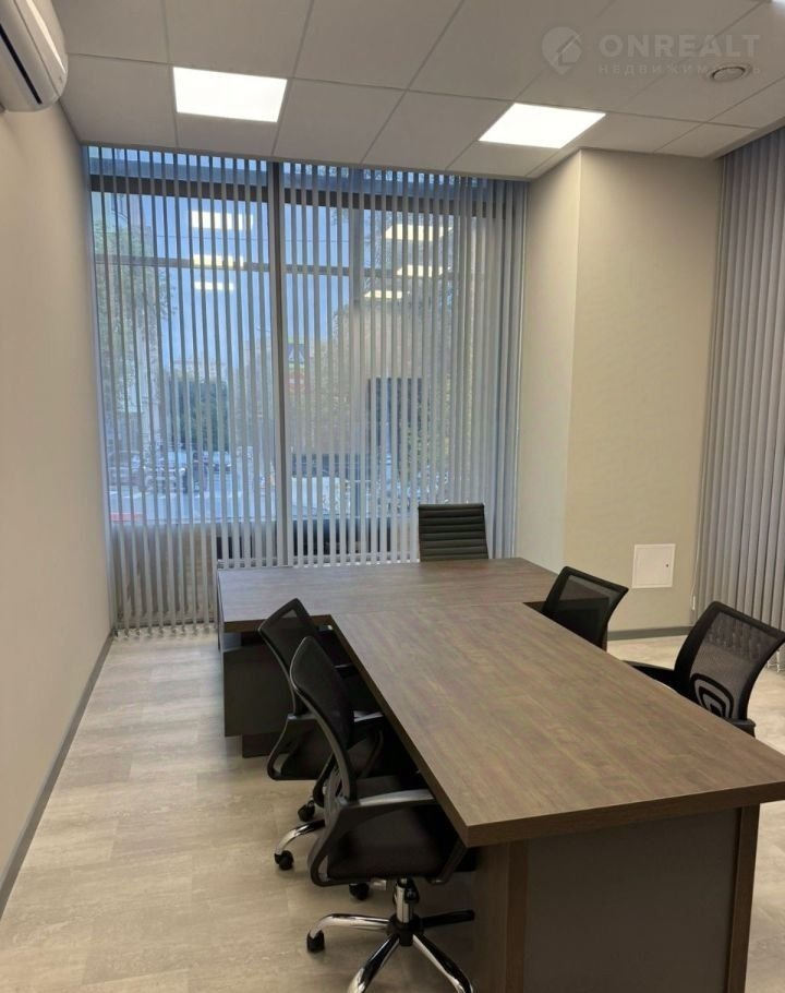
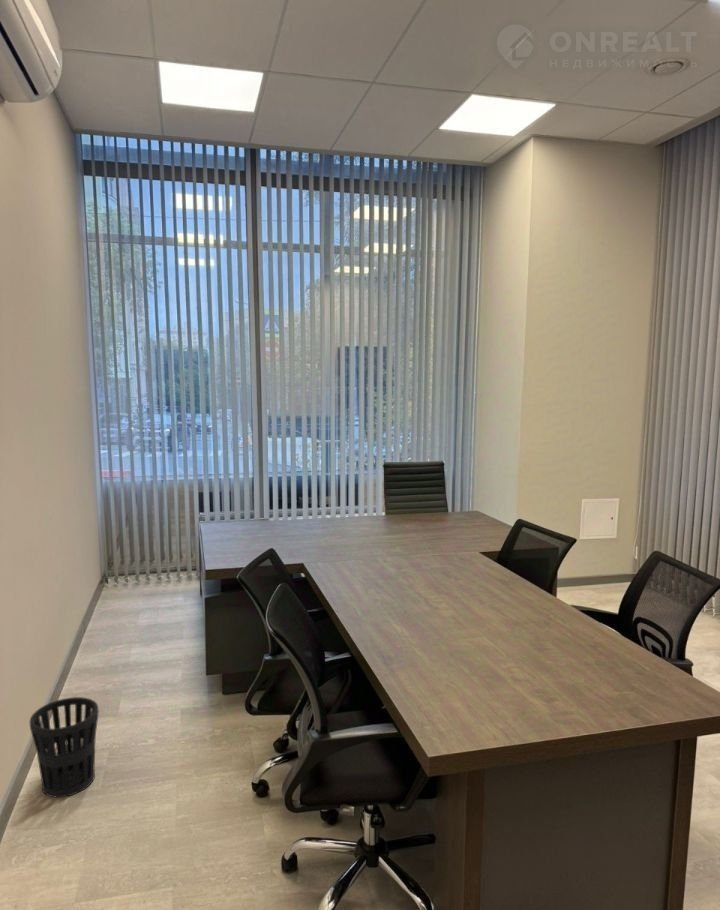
+ wastebasket (66, 747)
